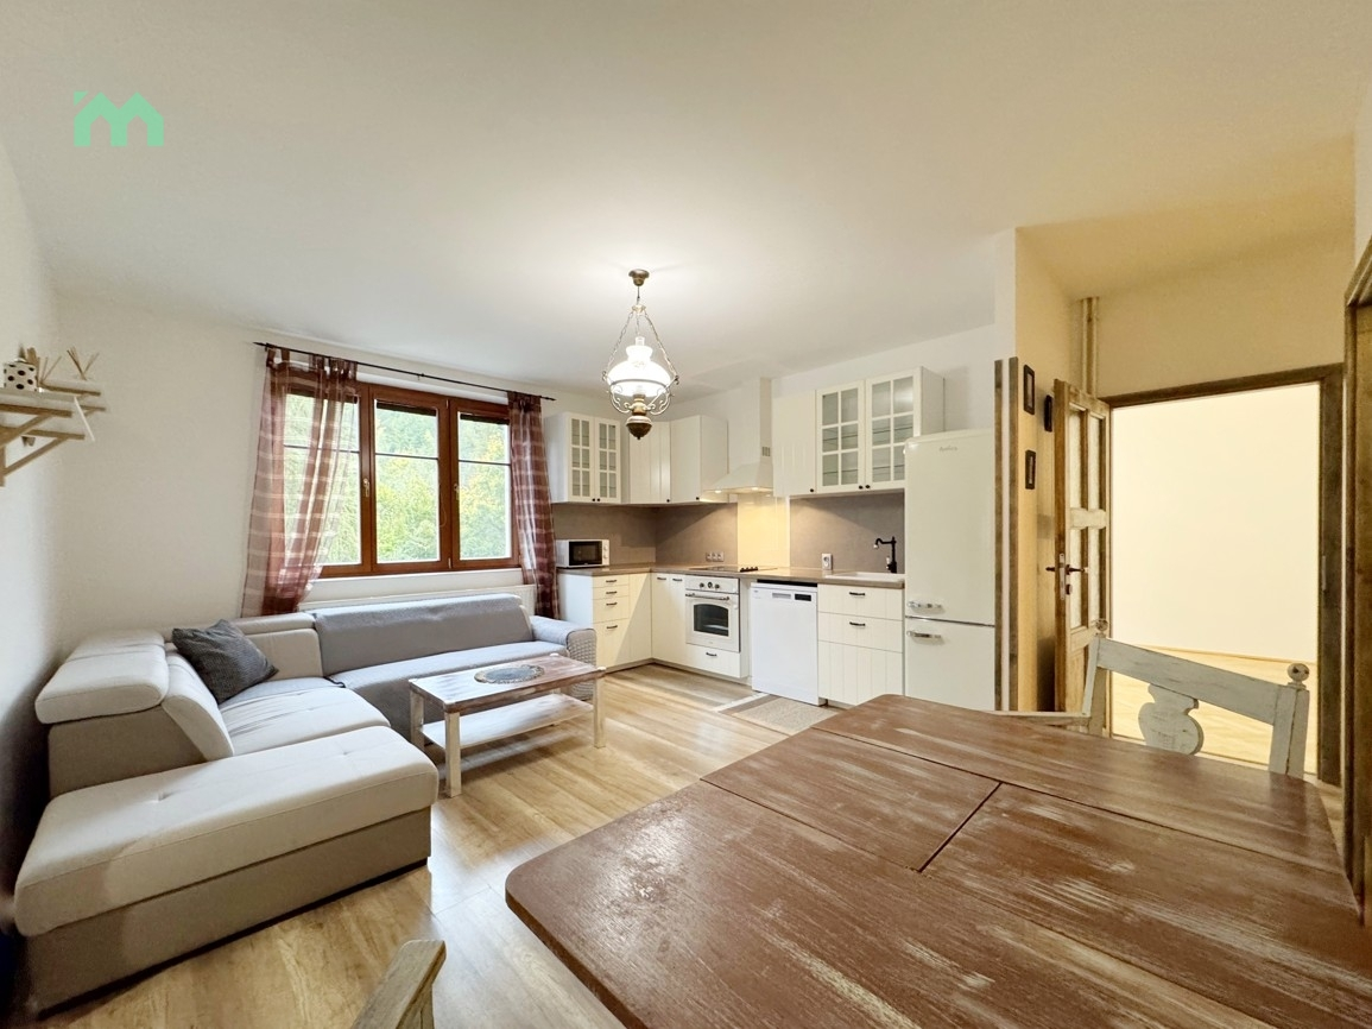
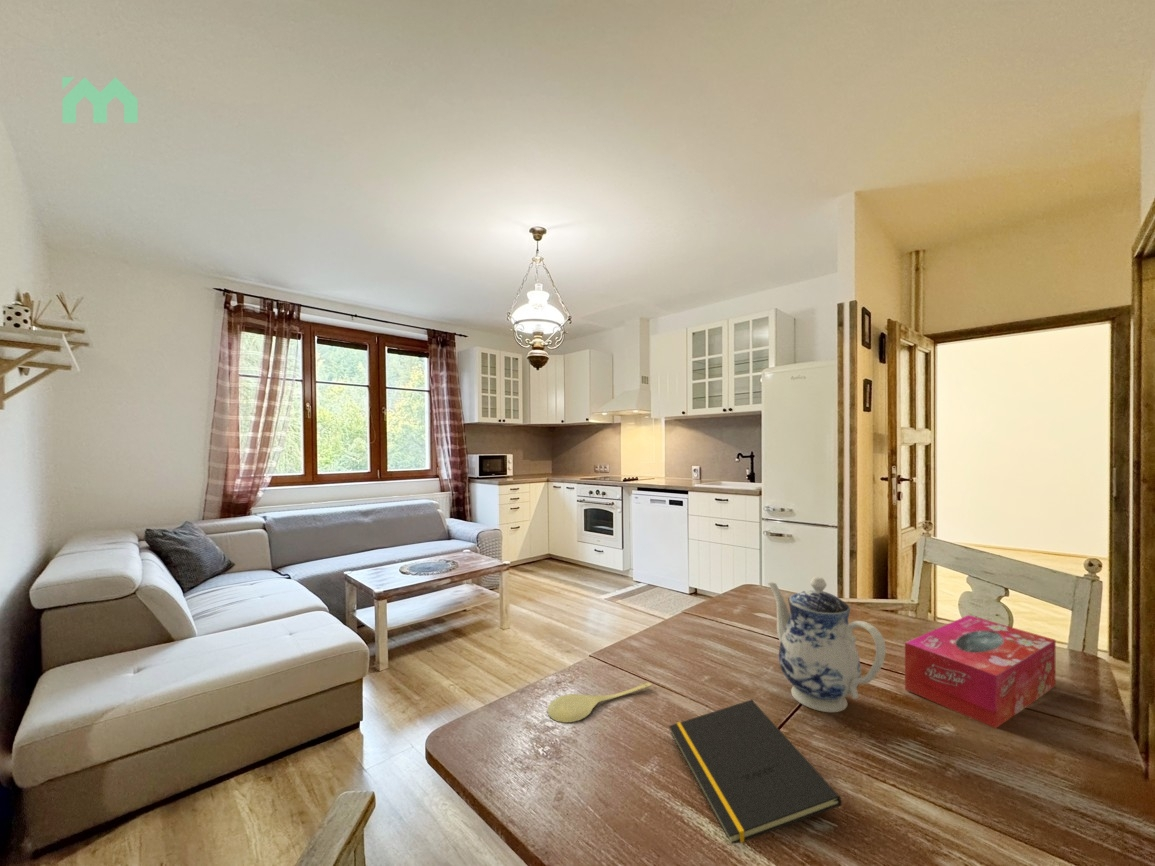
+ teapot (818, 637)
+ spoon (602, 697)
+ tissue box (980, 664)
+ notepad (743, 760)
